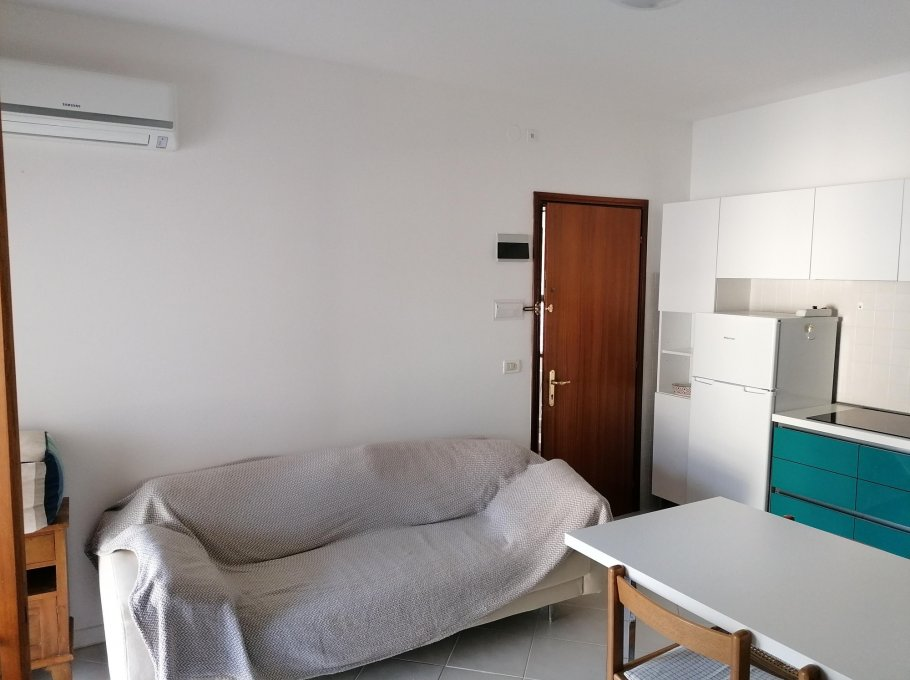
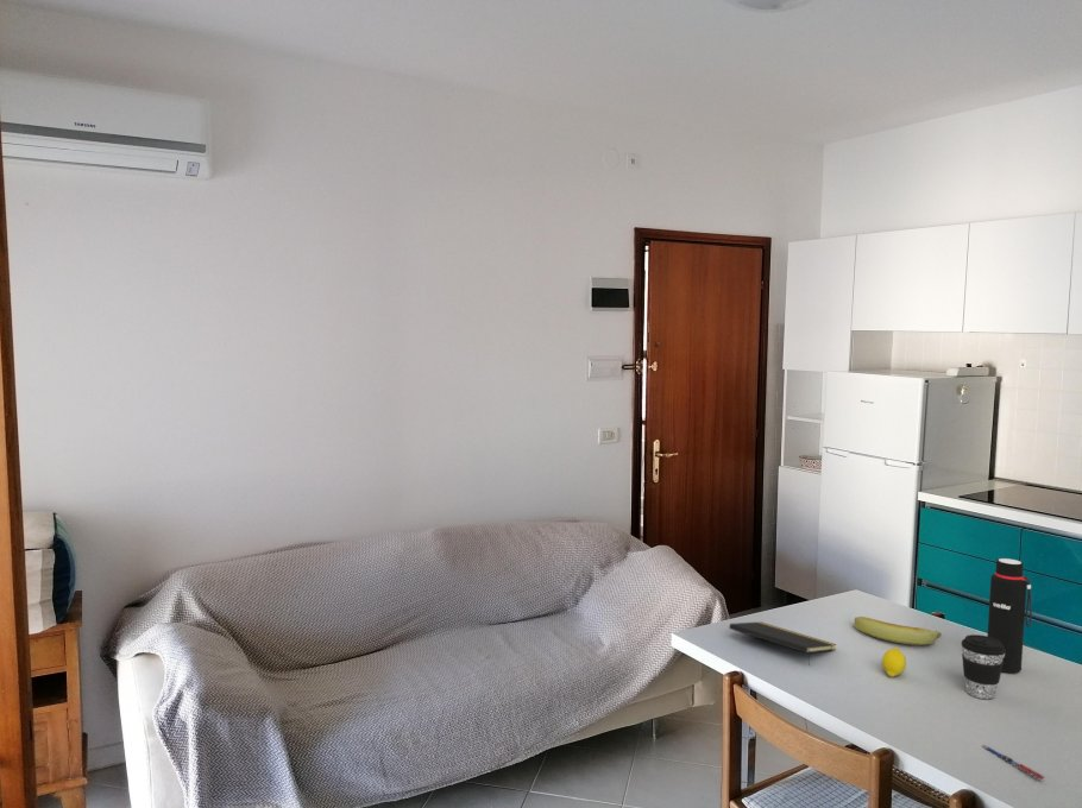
+ coffee cup (981, 667)
+ fruit (894, 662)
+ water bottle (1009, 614)
+ pen (1011, 759)
+ banana (902, 627)
+ notepad (781, 636)
